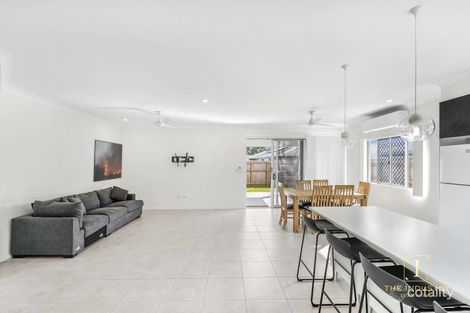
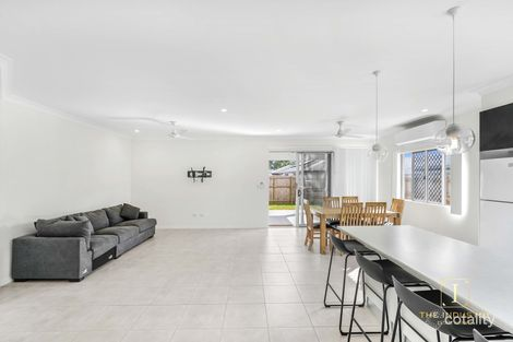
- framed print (109, 160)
